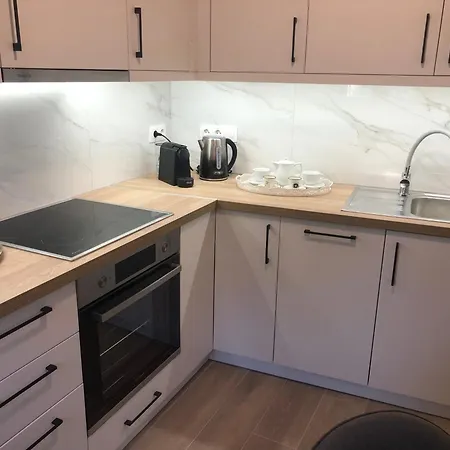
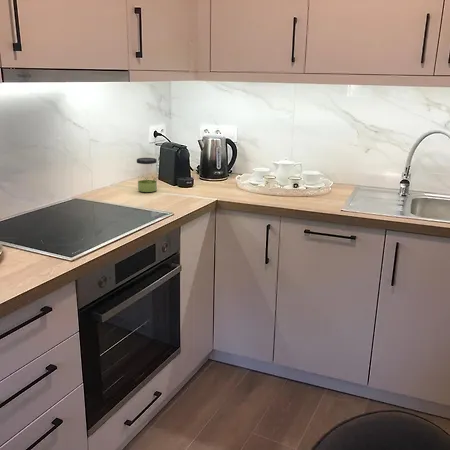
+ jar (147, 178)
